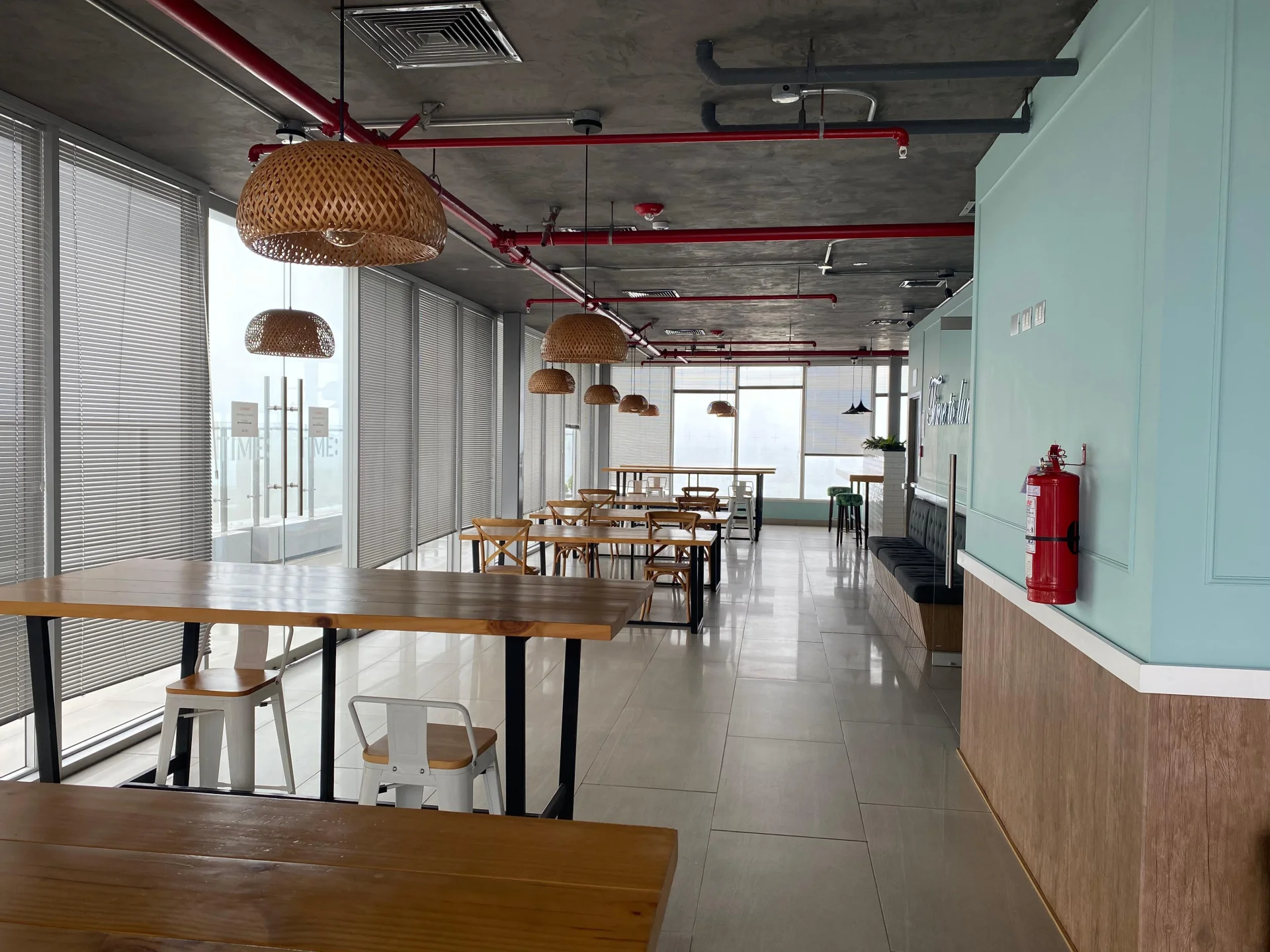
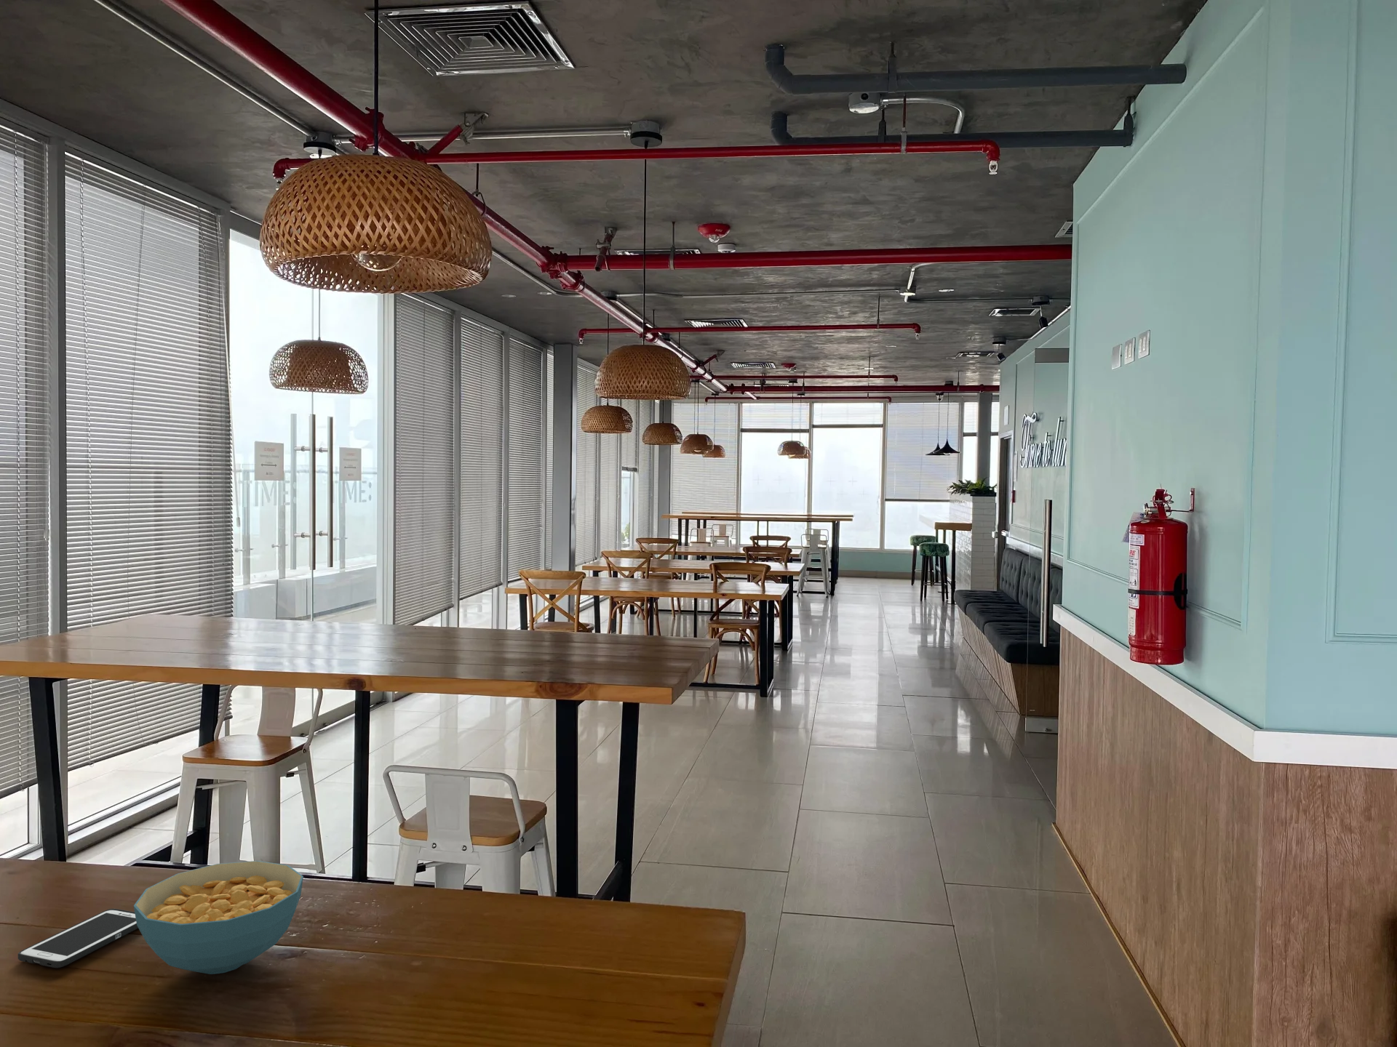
+ cell phone (87, 937)
+ cereal bowl (222, 926)
